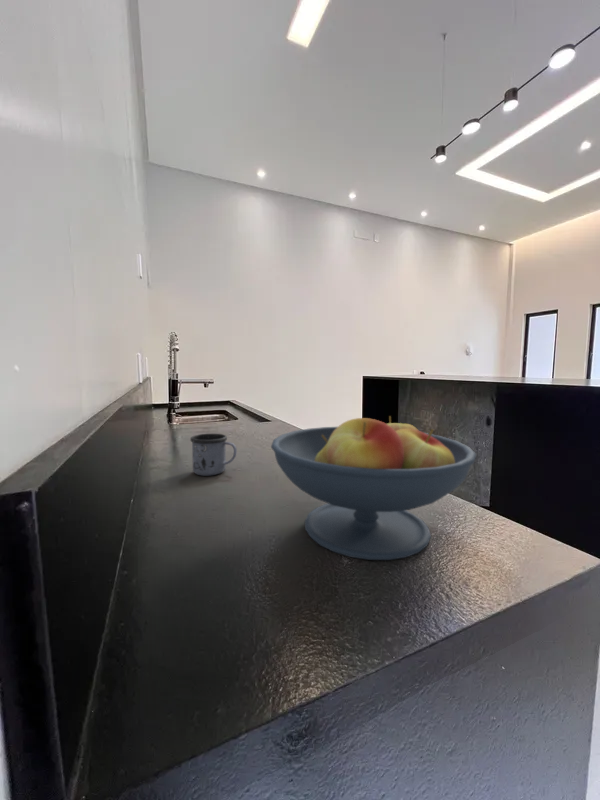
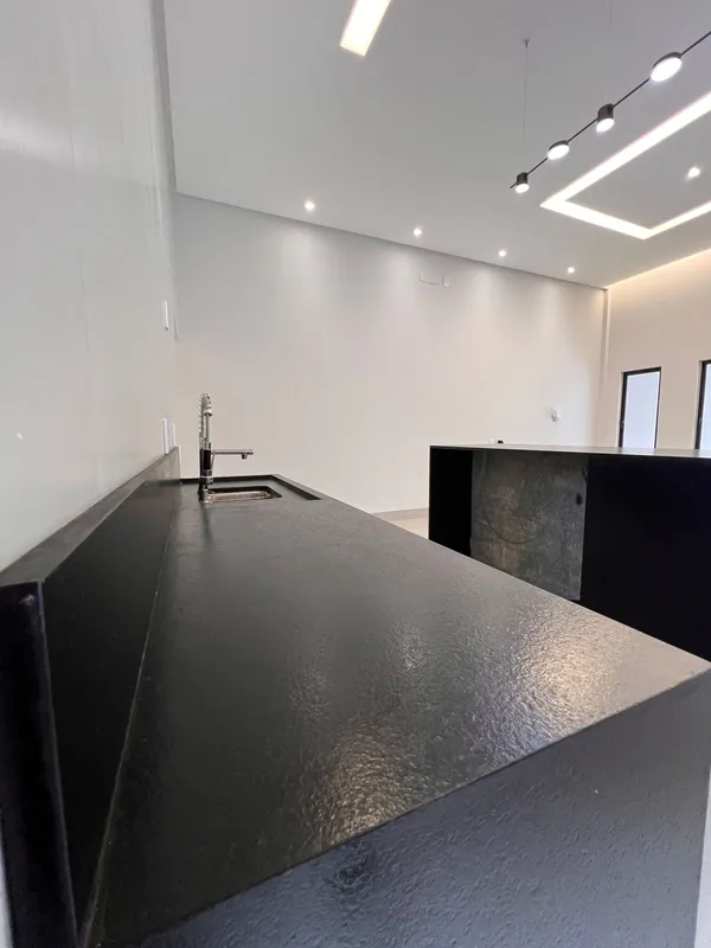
- fruit bowl (367, 470)
- mug (214, 454)
